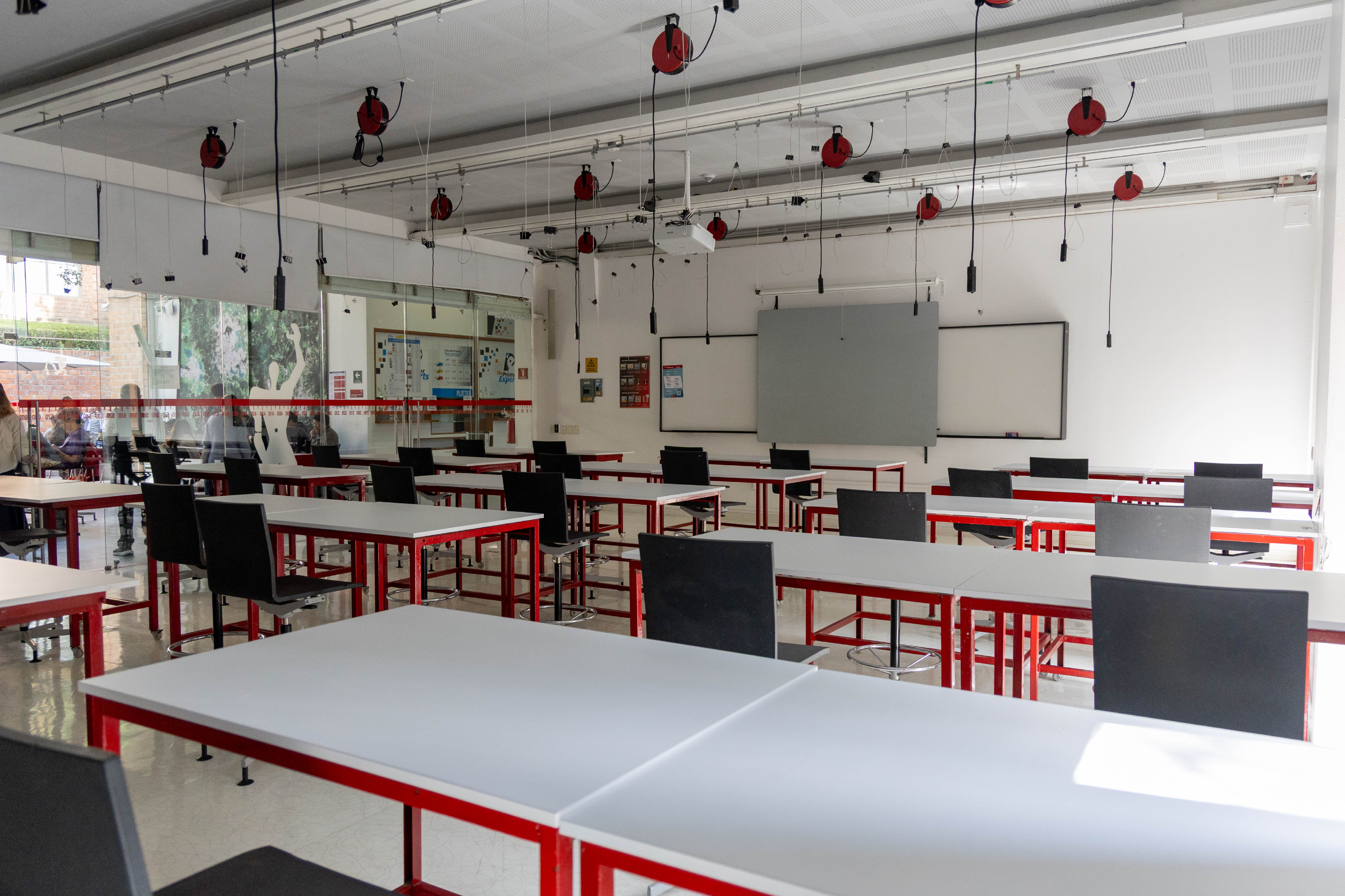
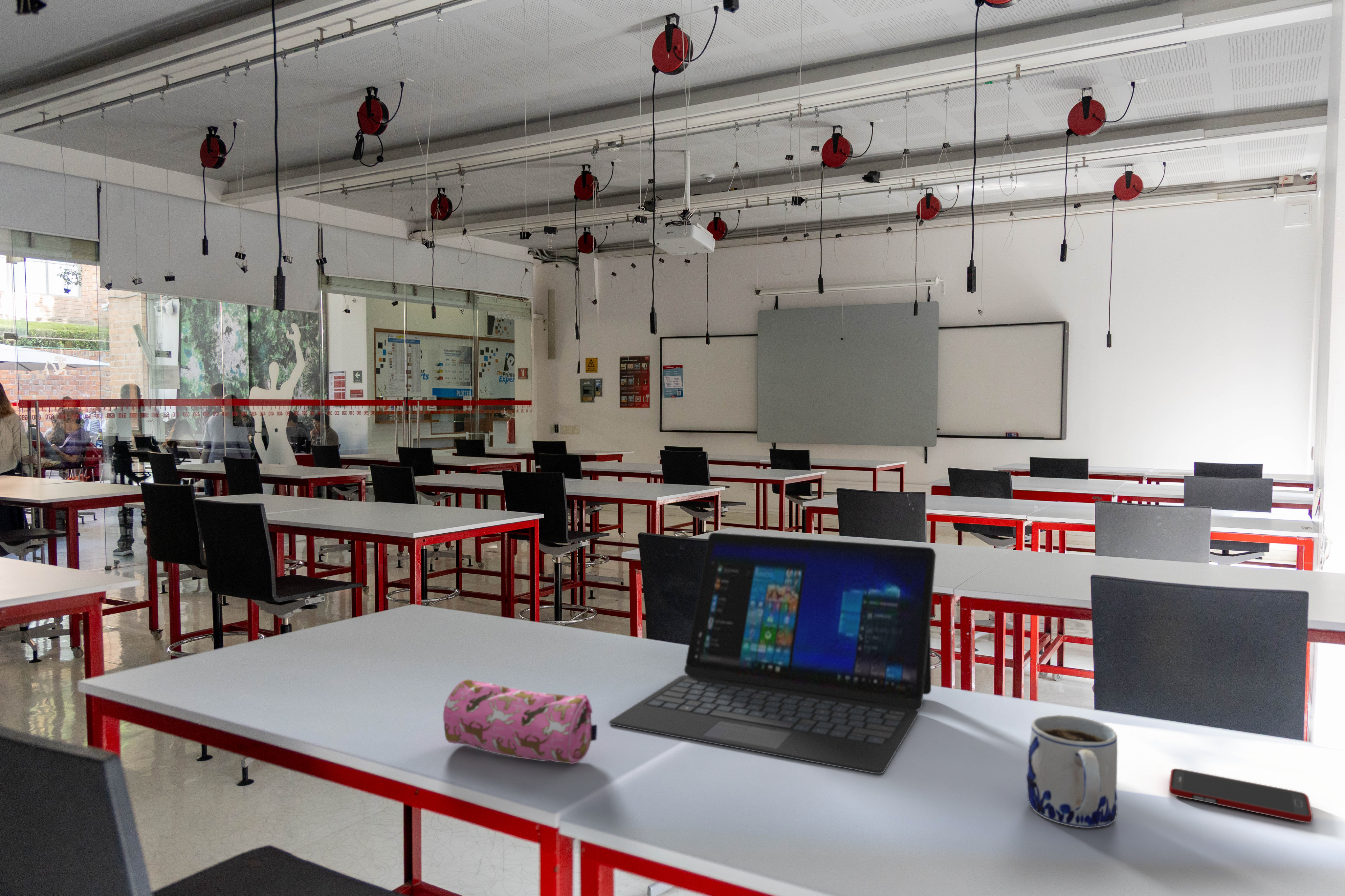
+ pencil case (518, 719)
+ laptop (781, 631)
+ mug (1076, 774)
+ cell phone (1238, 794)
